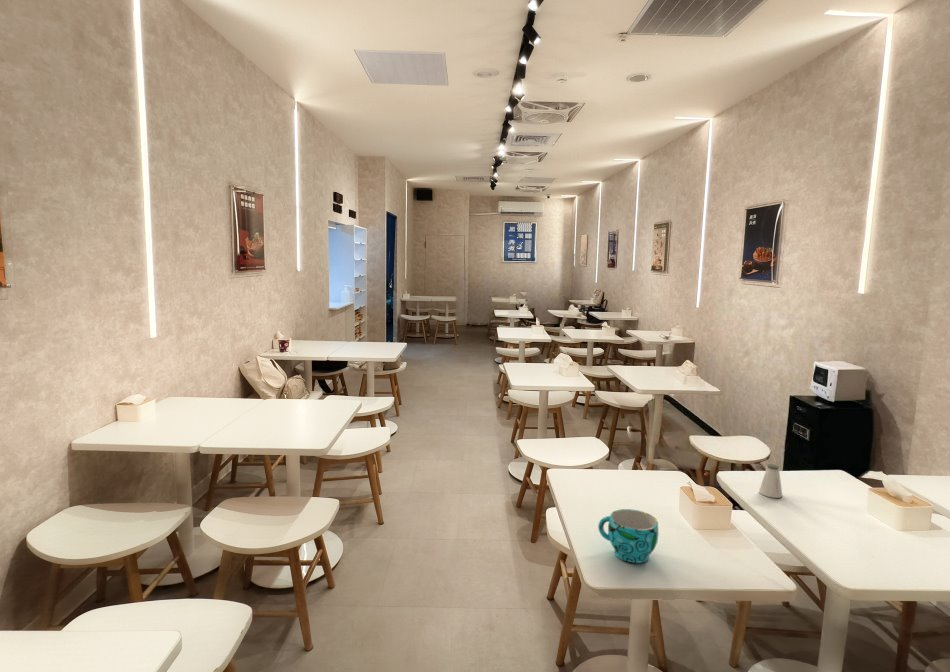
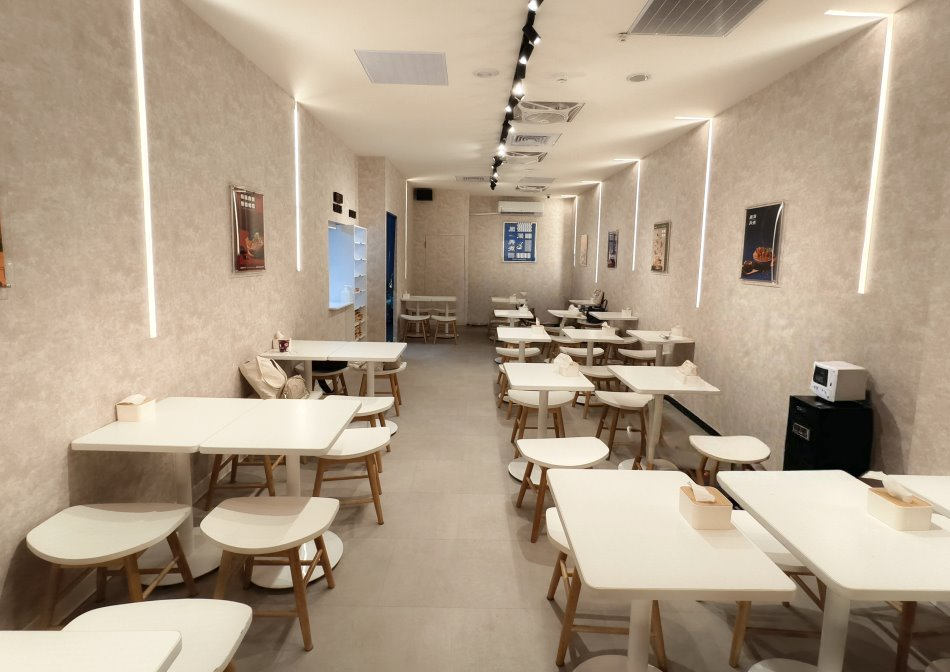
- saltshaker (771, 479)
- cup (629, 537)
